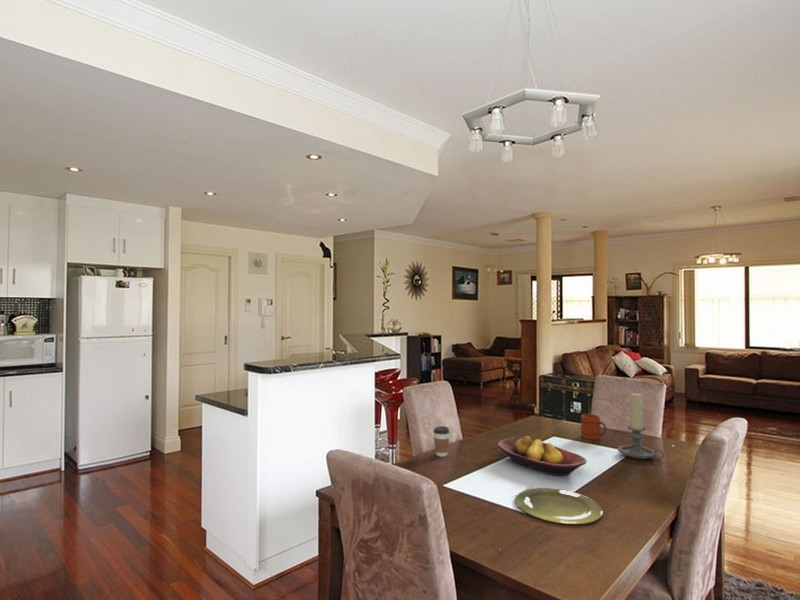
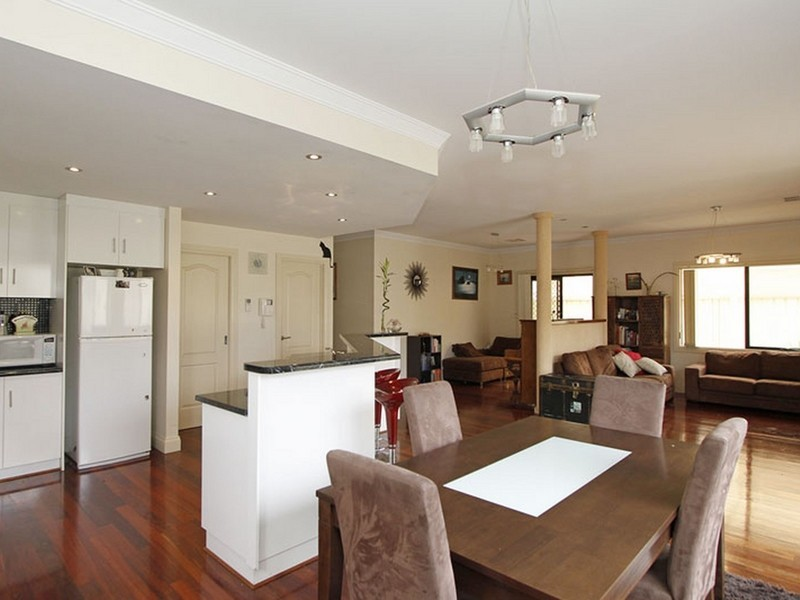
- coffee cup (441, 441)
- fruit bowl (539, 452)
- candle holder (640, 424)
- mug (593, 426)
- plate (557, 505)
